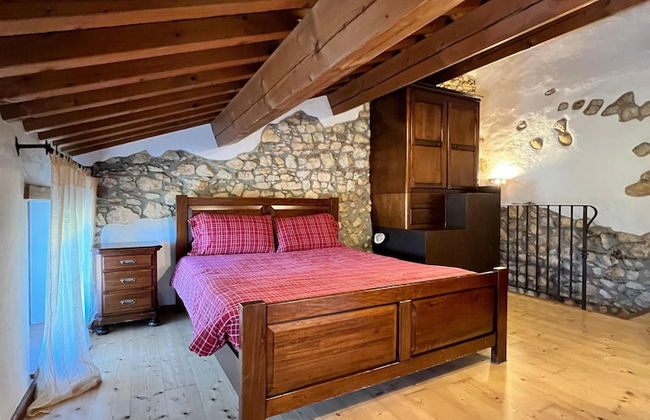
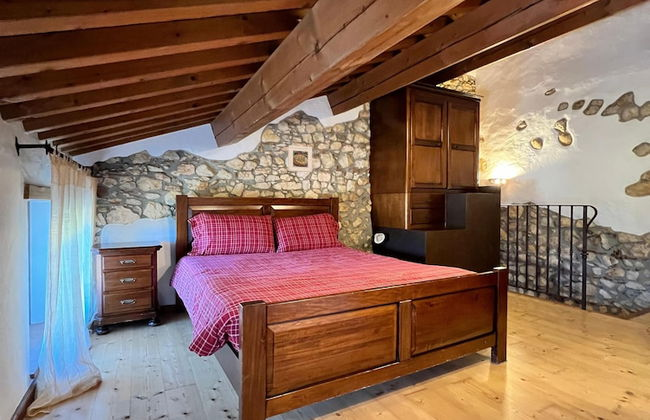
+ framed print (300, 159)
